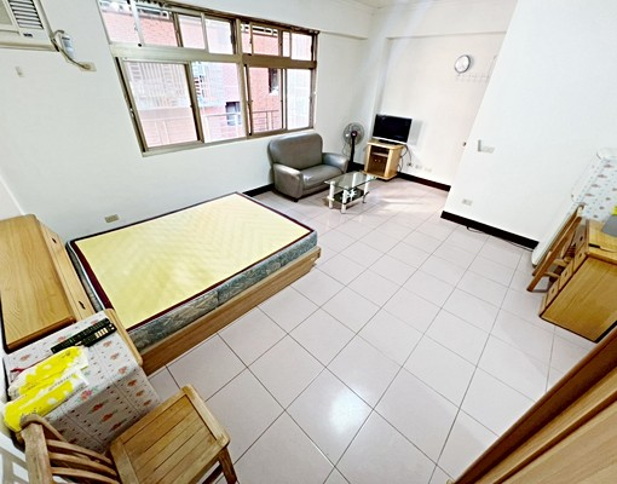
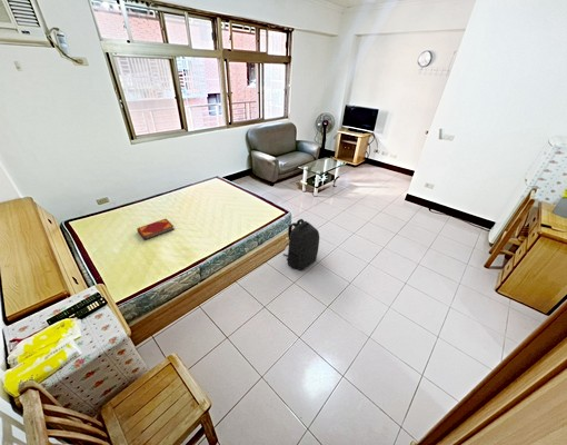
+ hardback book (156, 228)
+ backpack (300, 240)
